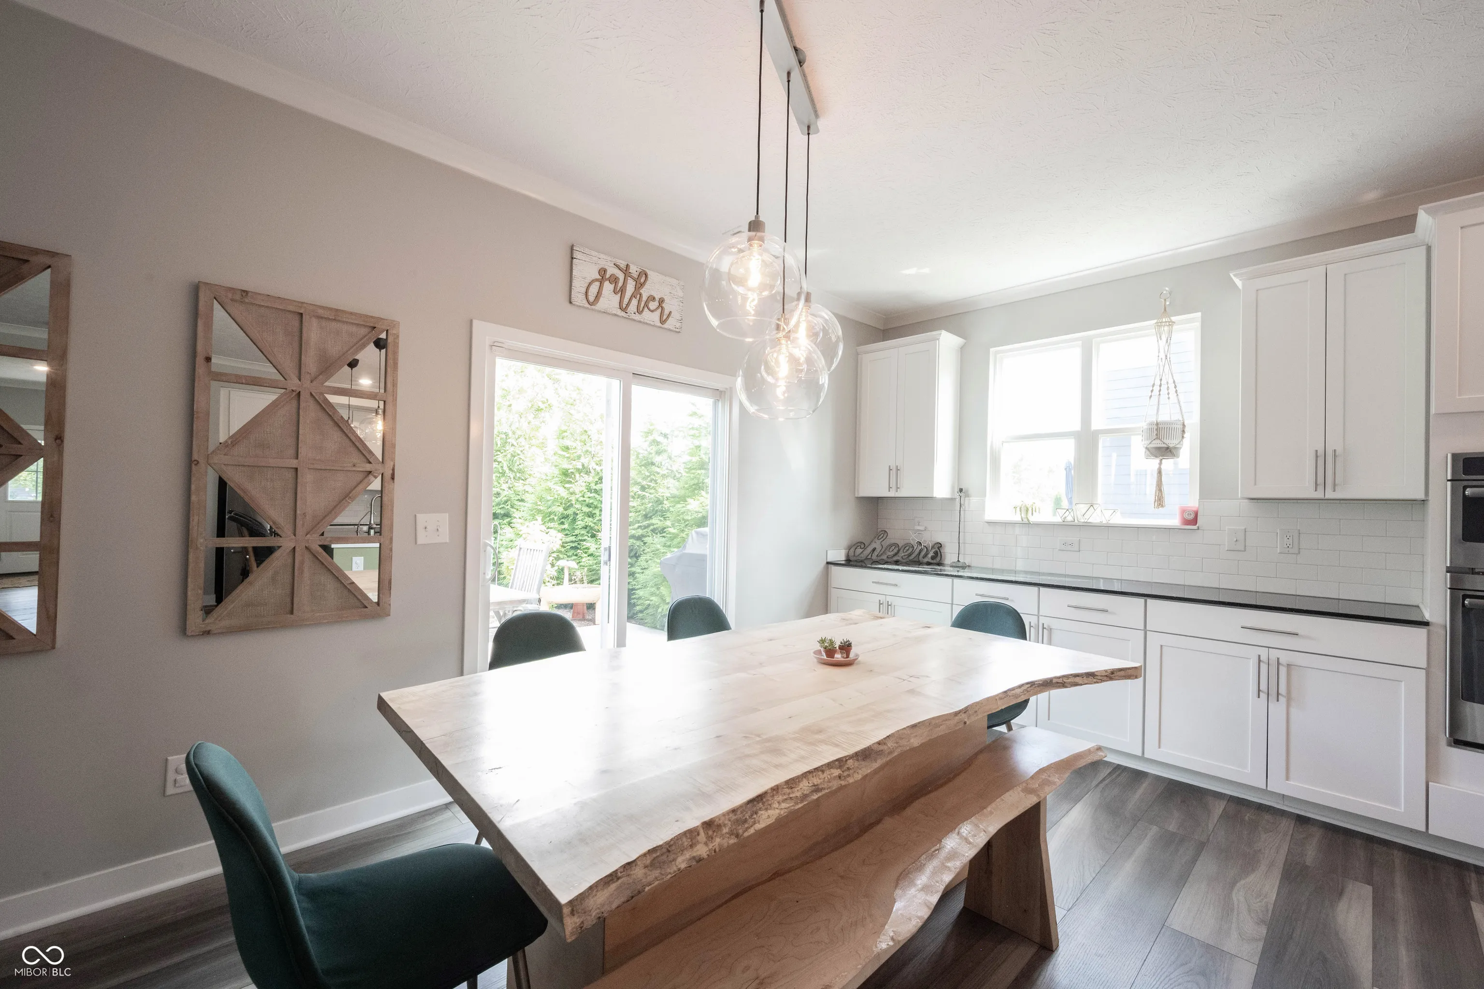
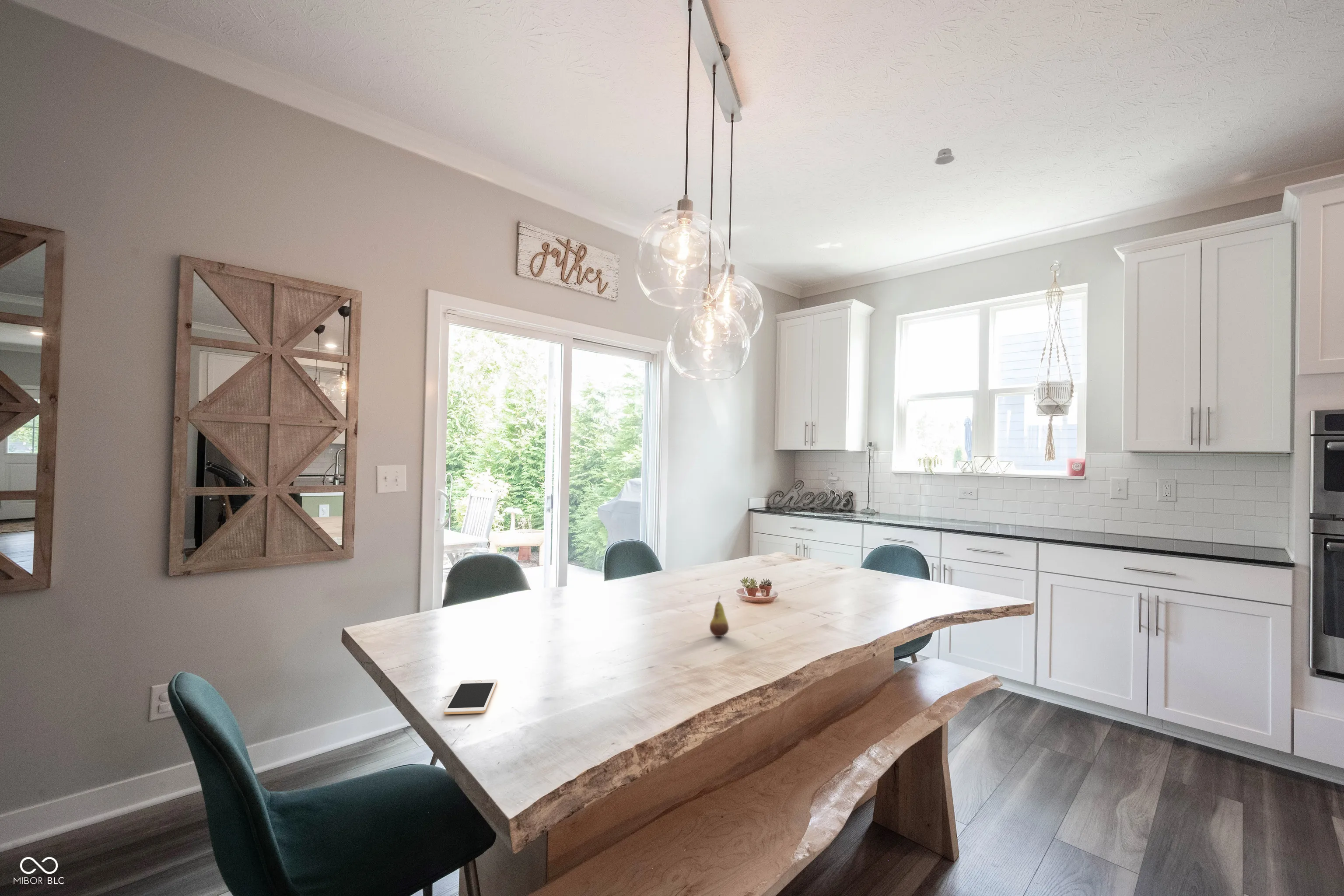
+ recessed light (945, 156)
+ fruit (719, 614)
+ cell phone (472, 696)
